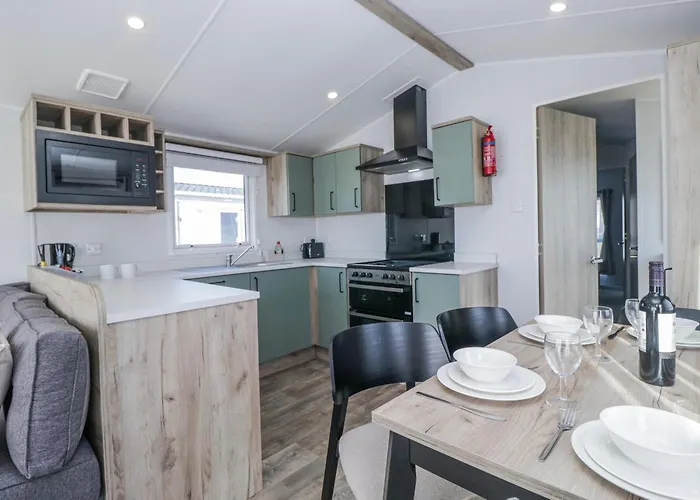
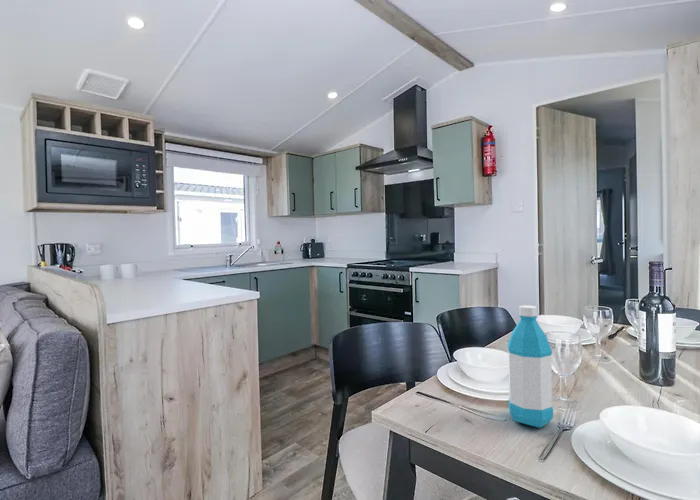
+ water bottle (529, 363)
